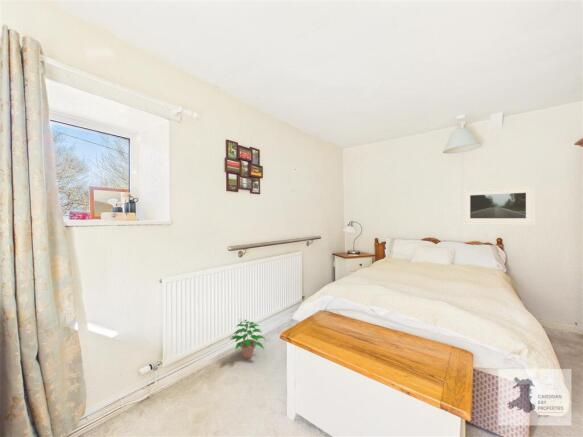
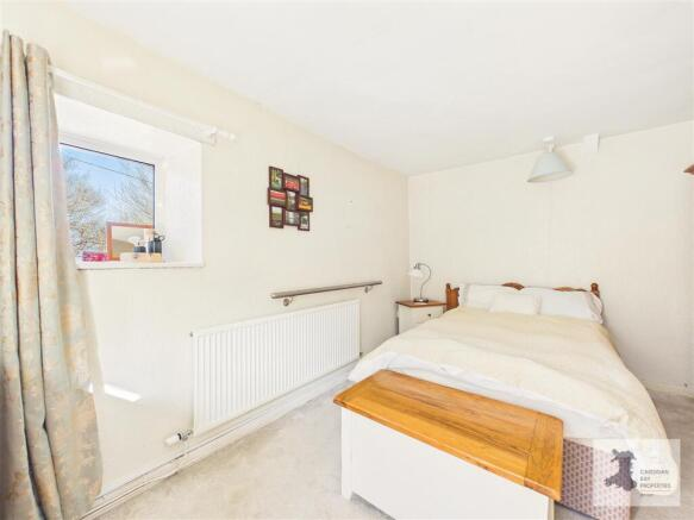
- potted plant (247, 337)
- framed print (496, 206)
